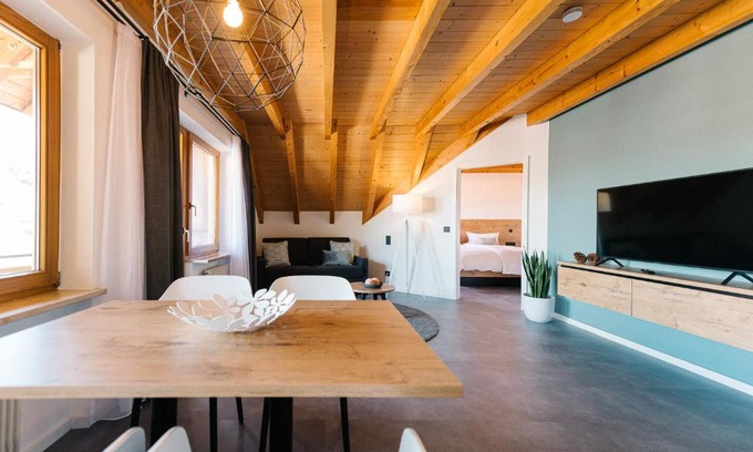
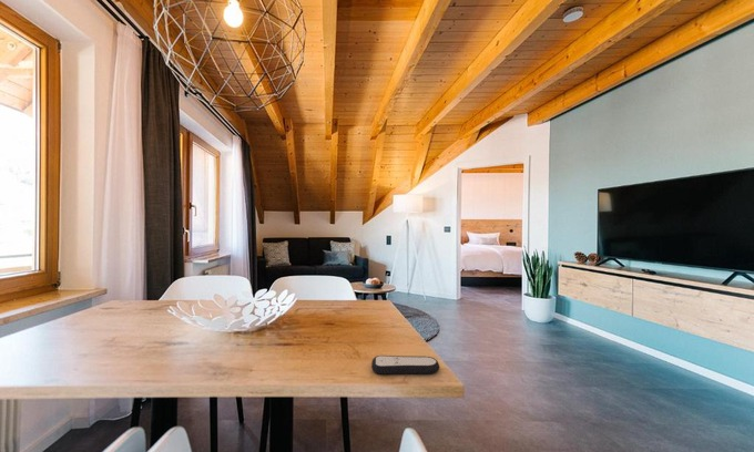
+ remote control (405, 363)
